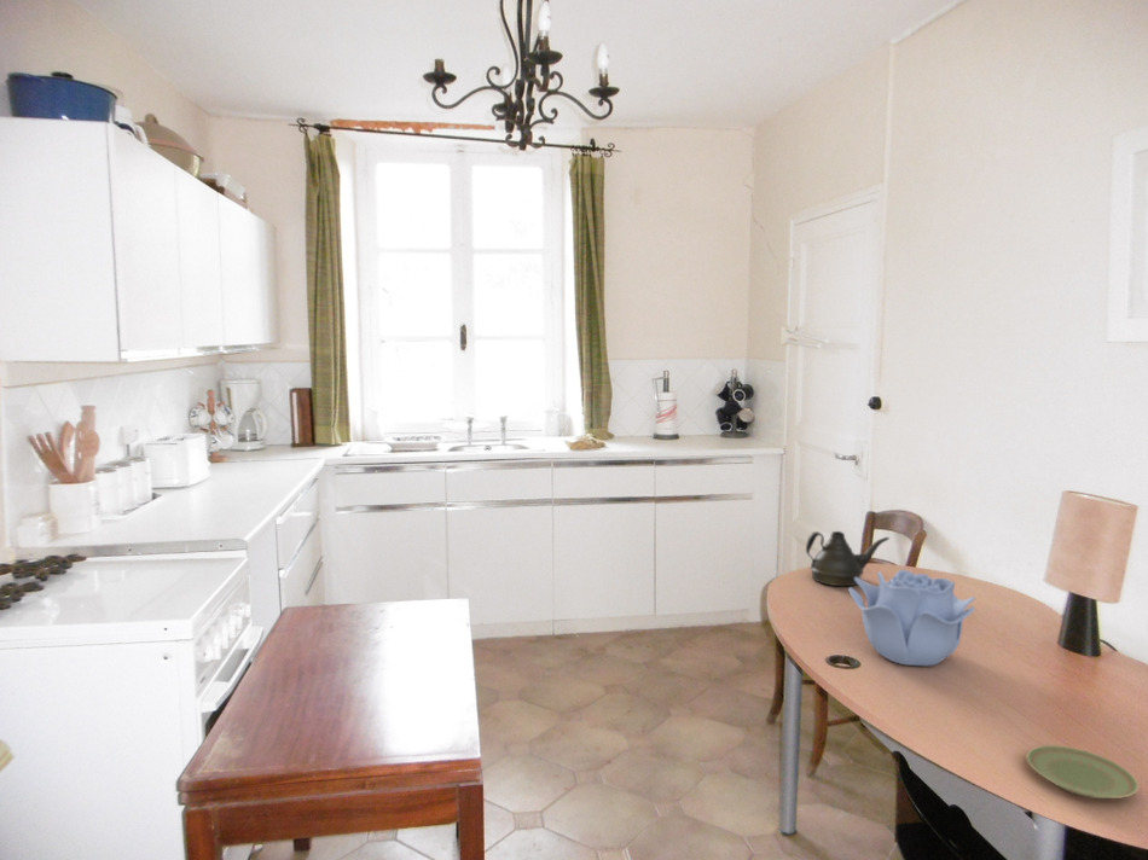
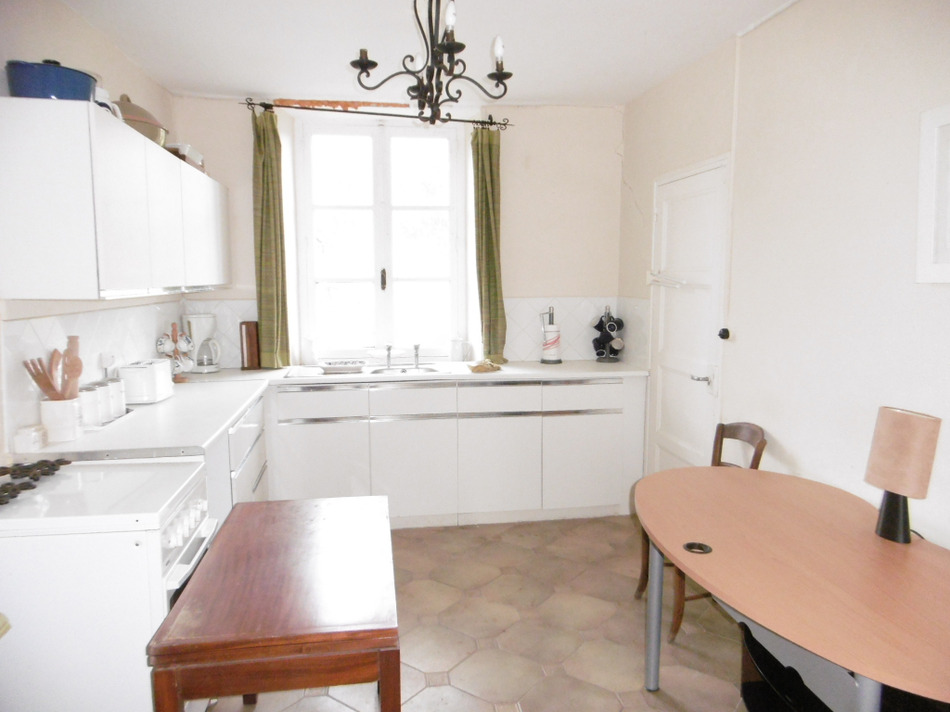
- plate (1079, 774)
- decorative bowl (909, 615)
- teapot (847, 556)
